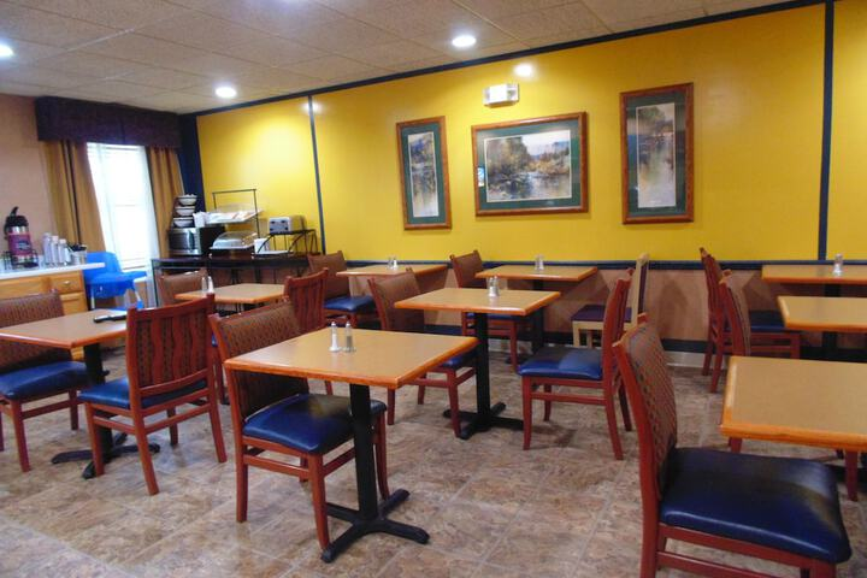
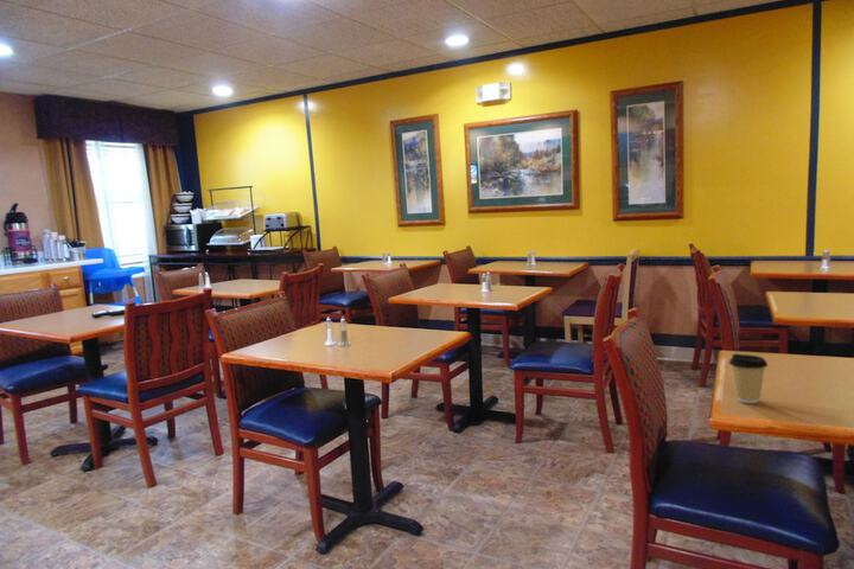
+ coffee cup (747, 378)
